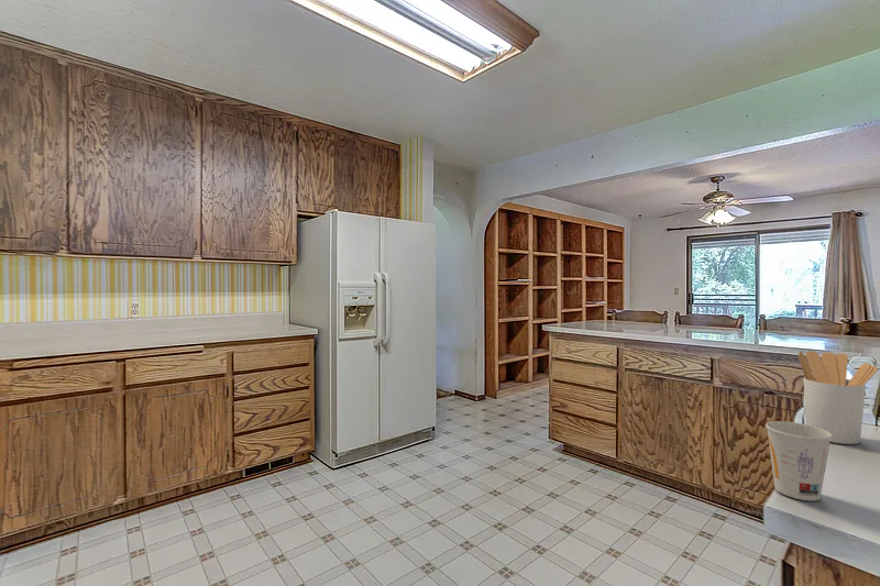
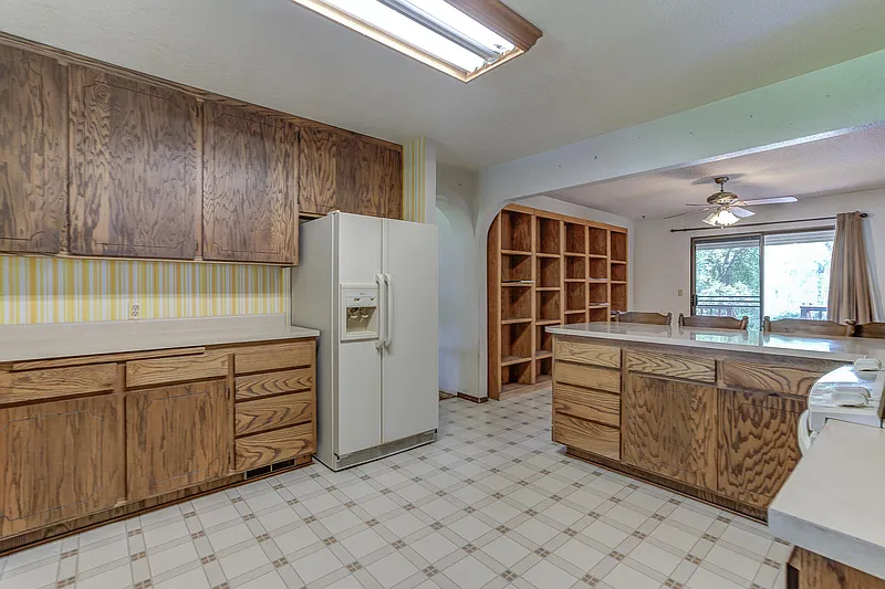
- utensil holder (829, 392)
- cup (796, 460)
